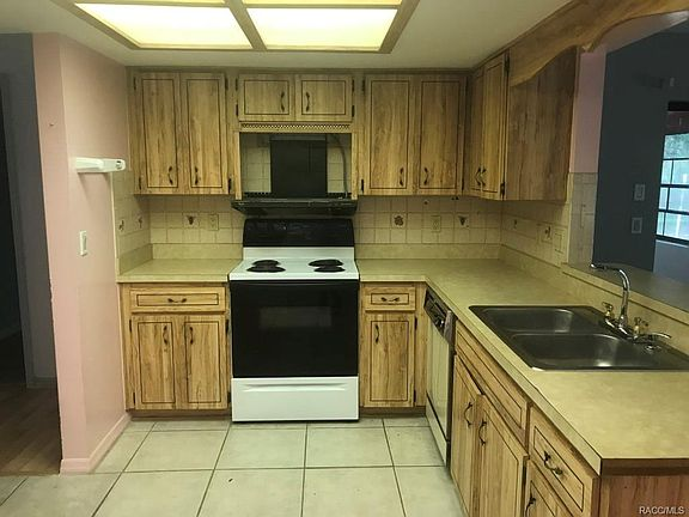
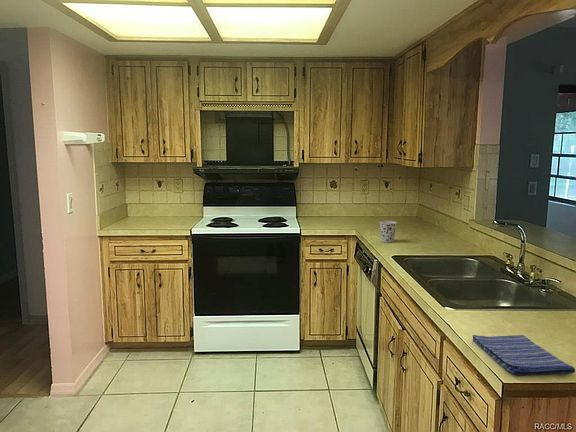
+ cup (387, 231)
+ dish towel (519, 352)
